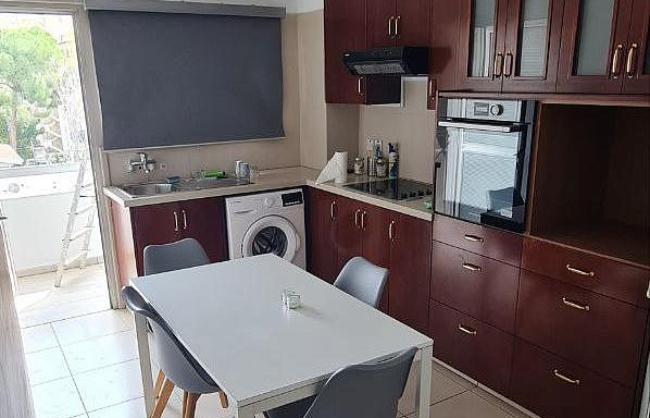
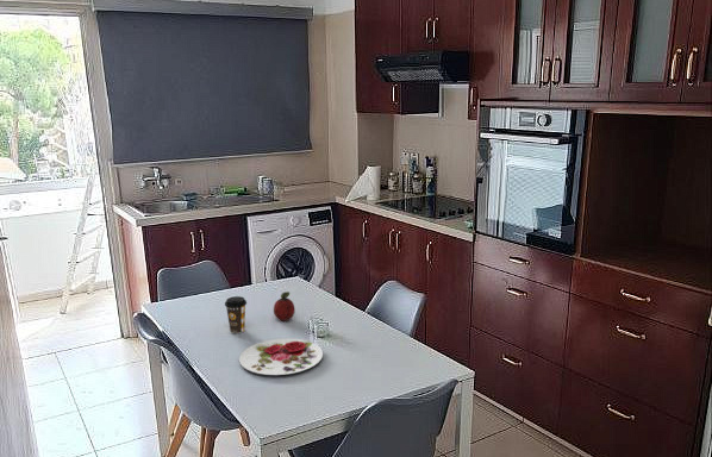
+ coffee cup (236, 314)
+ fruit (285, 306)
+ plate (281, 355)
